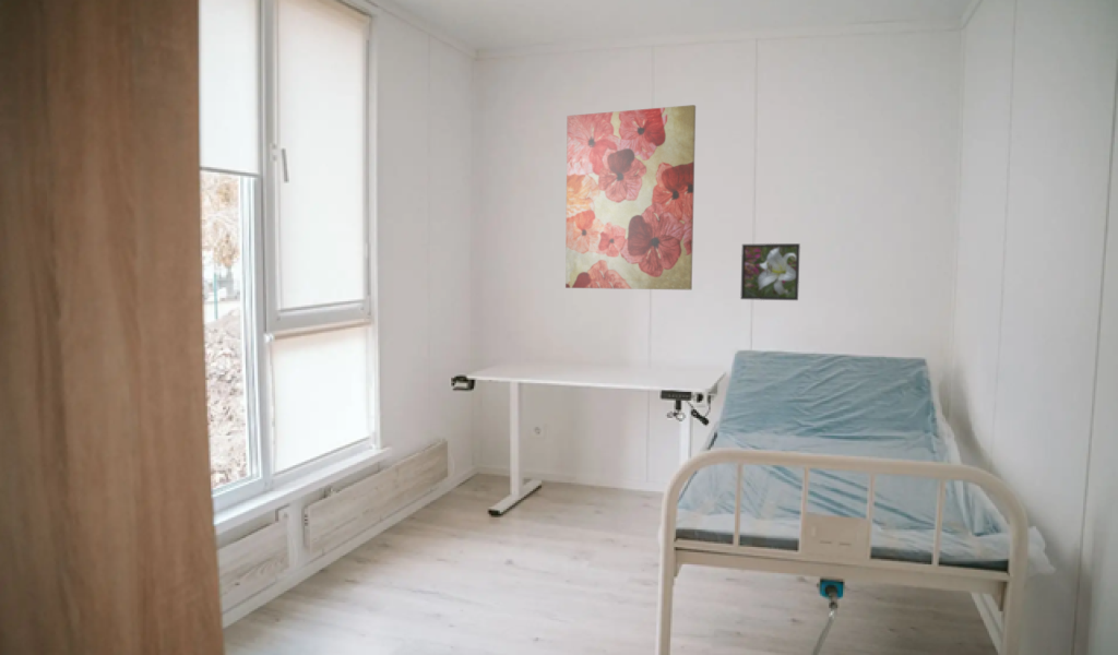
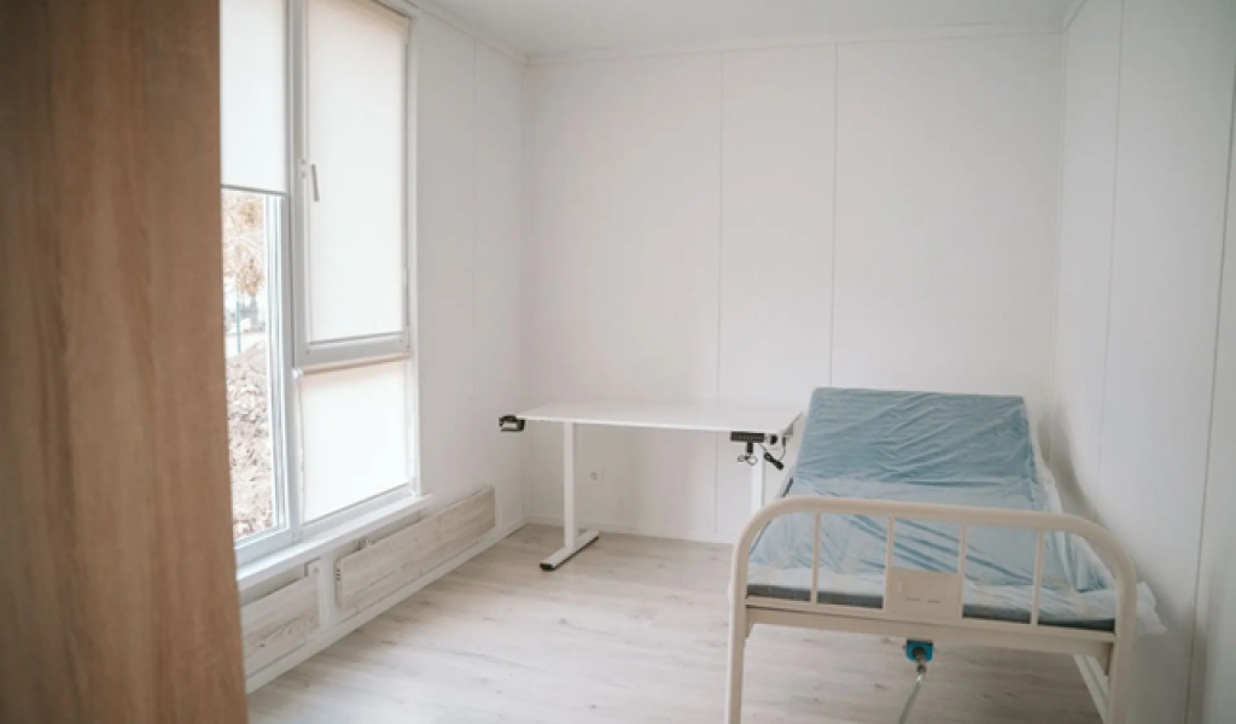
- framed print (770, 272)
- wall art (628, 200)
